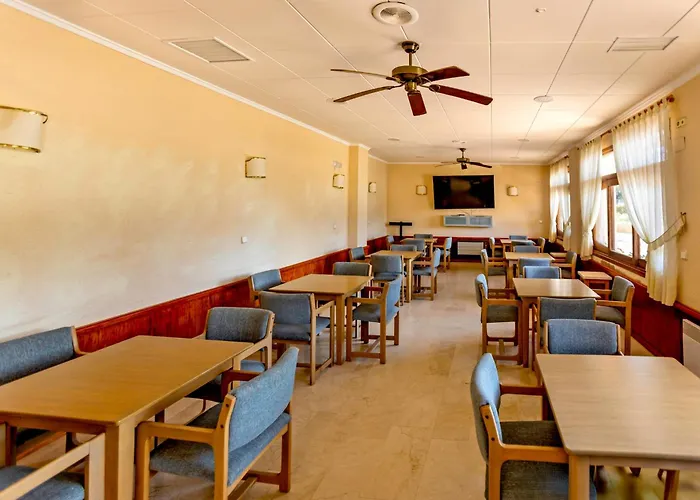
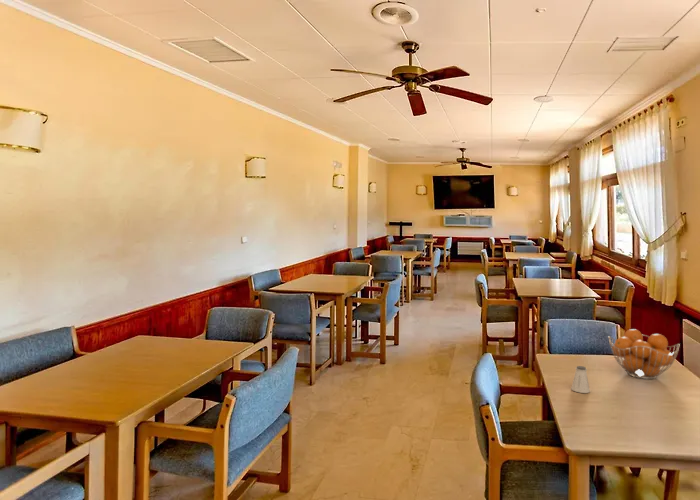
+ fruit basket (642, 353)
+ saltshaker (580, 378)
